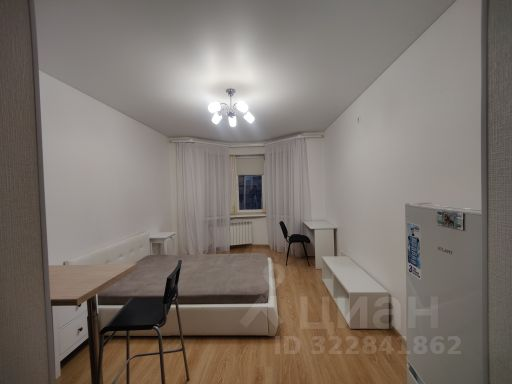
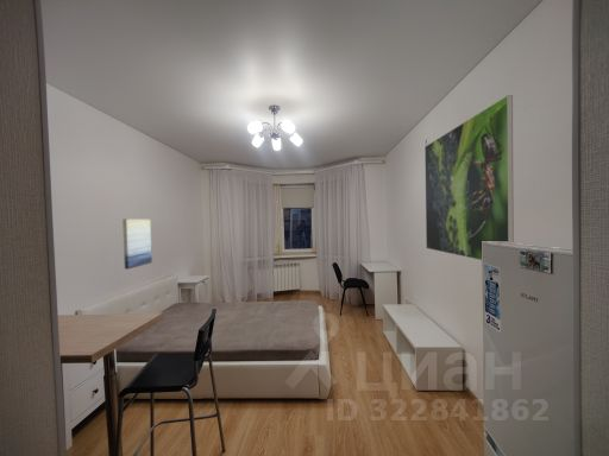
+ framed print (458, 191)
+ wall art (138, 242)
